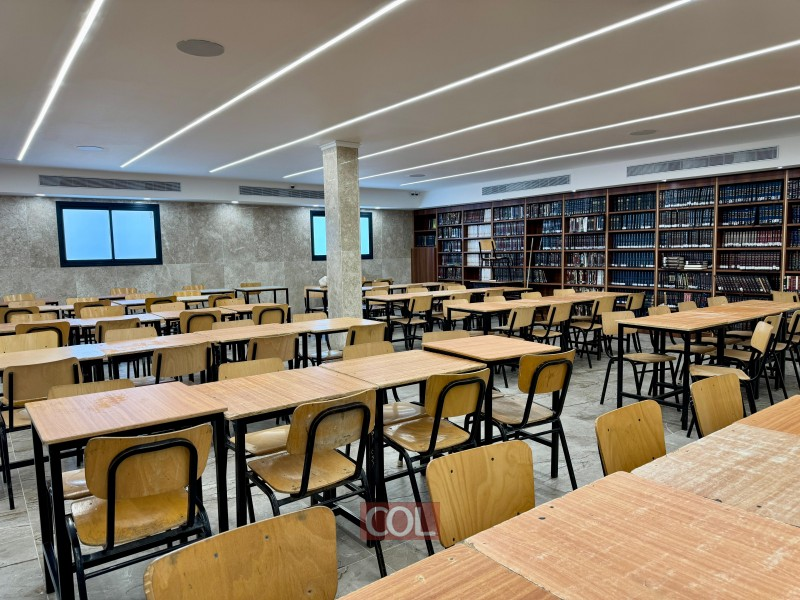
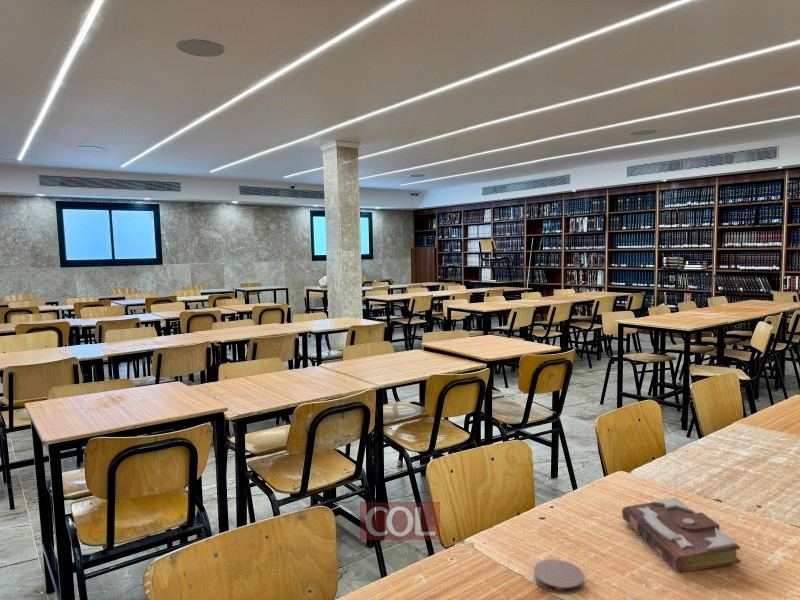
+ book (678, 530)
+ coaster (558, 575)
